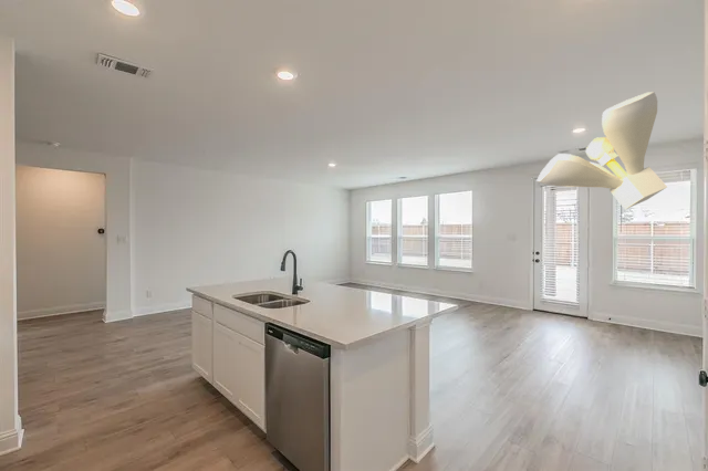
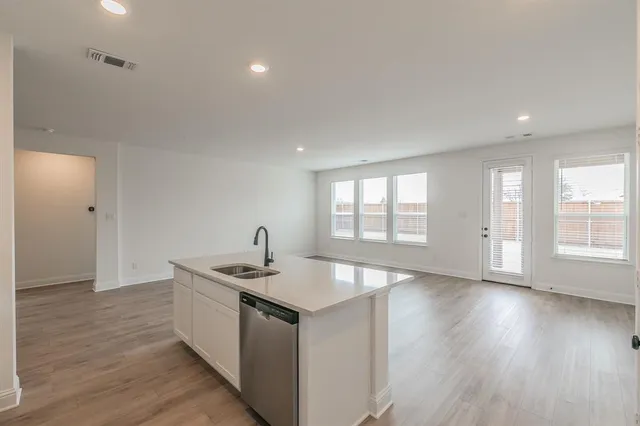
- ceiling fan (596, 159)
